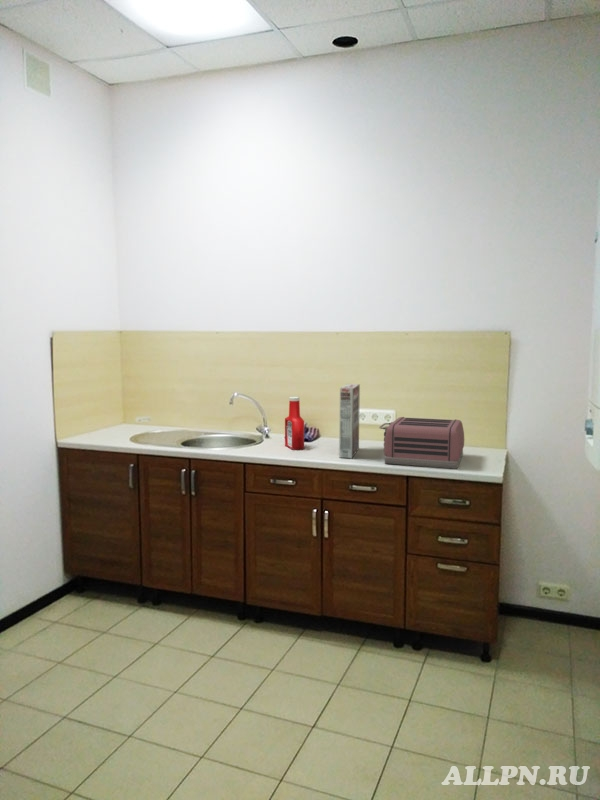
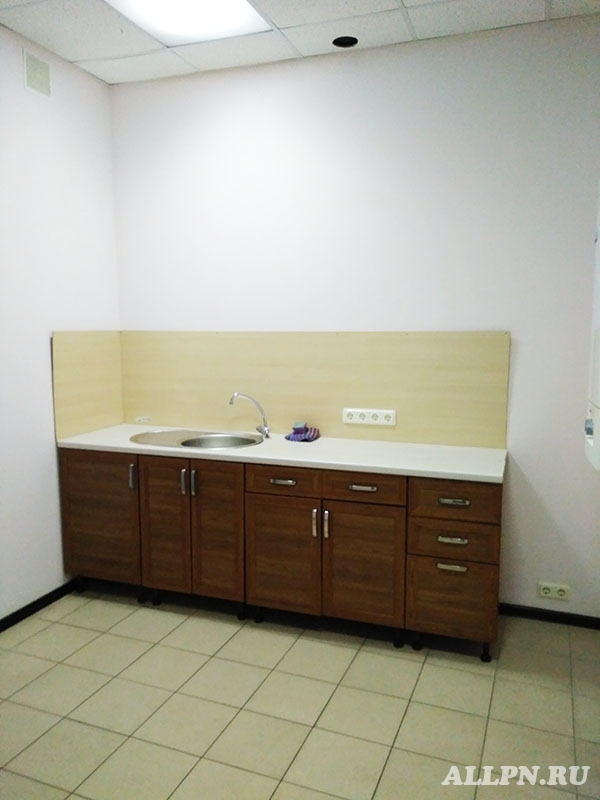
- soap bottle (294, 422)
- toaster (420, 440)
- cereal box (349, 419)
